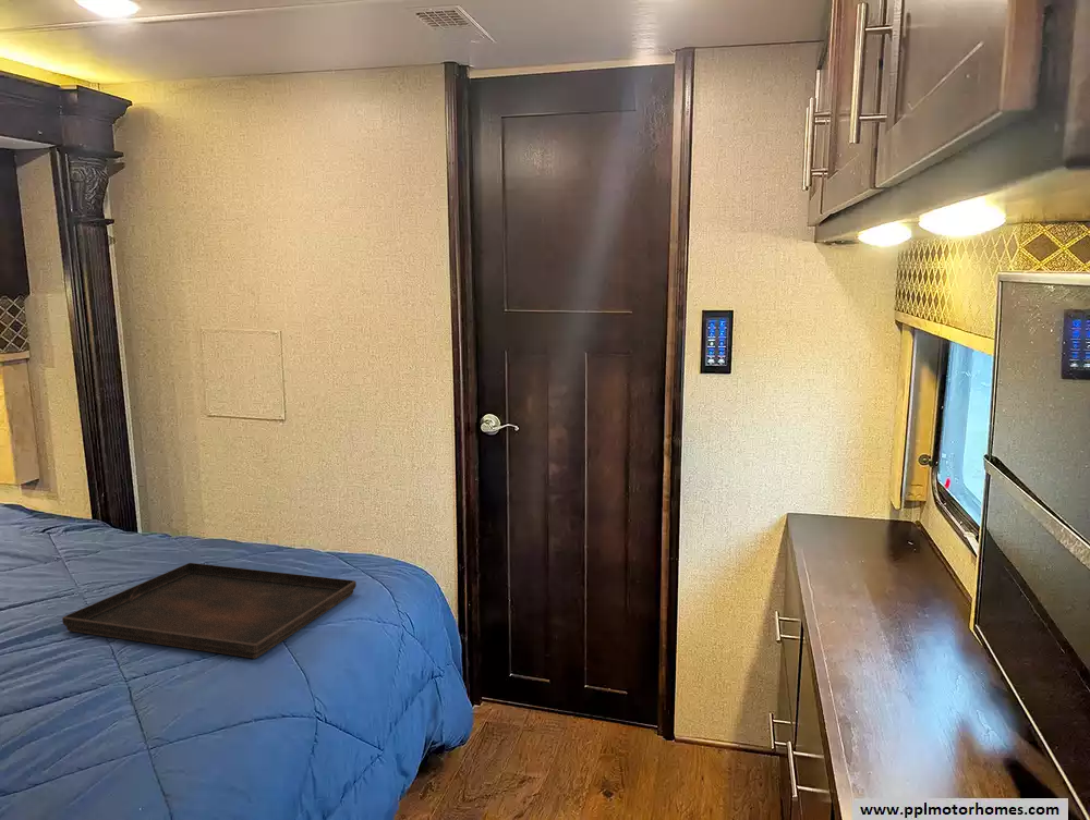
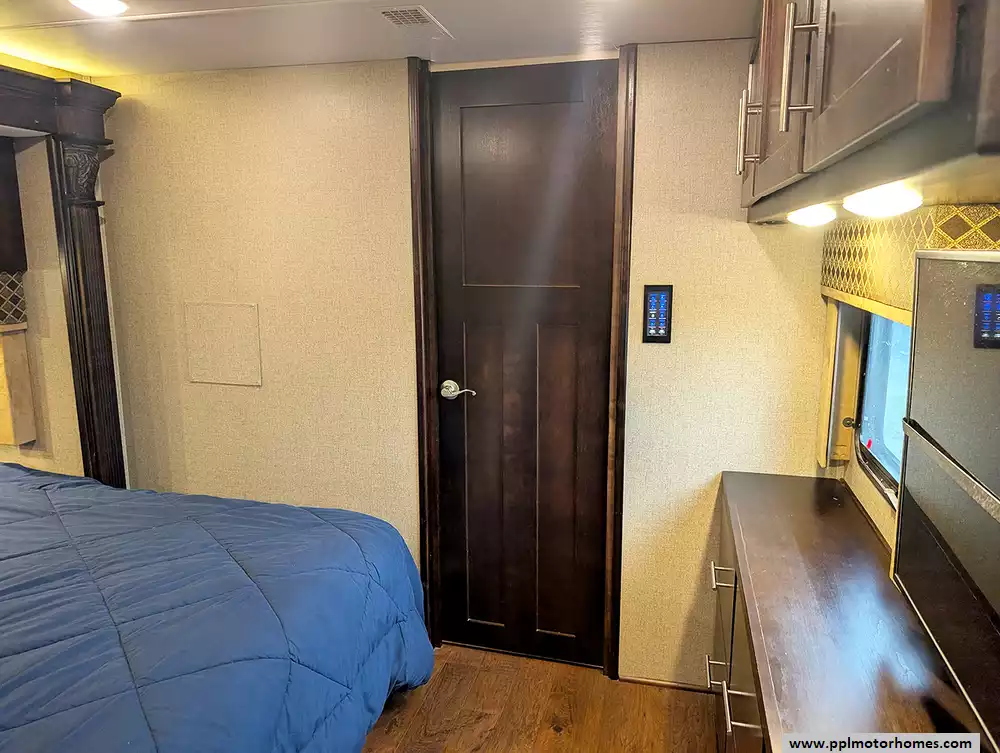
- serving tray (218, 604)
